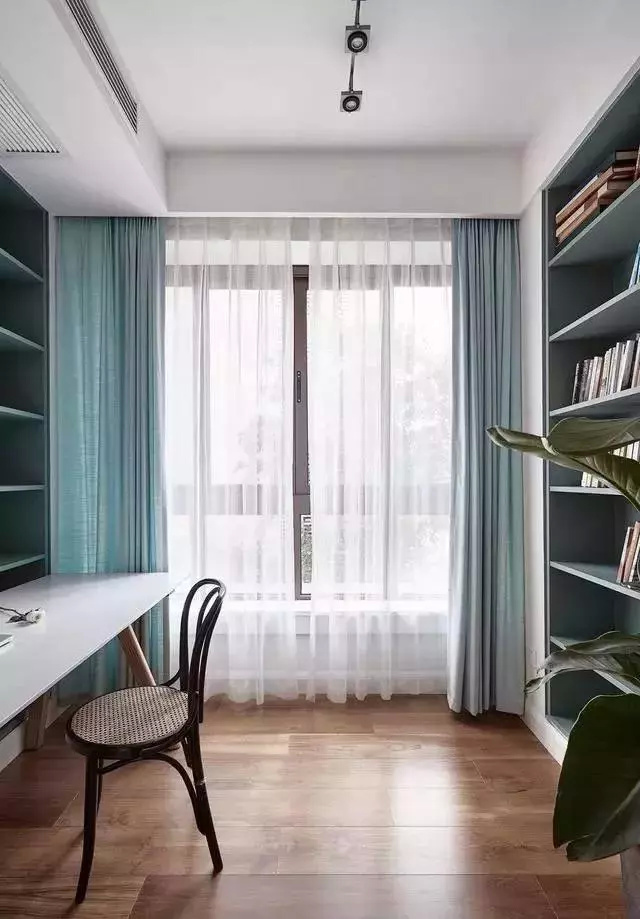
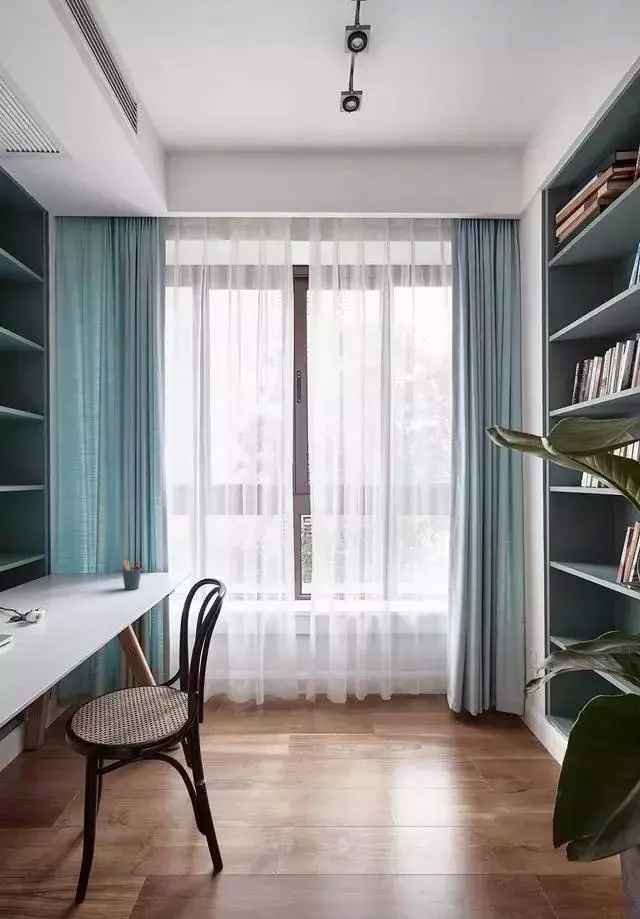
+ pen holder (131, 573)
